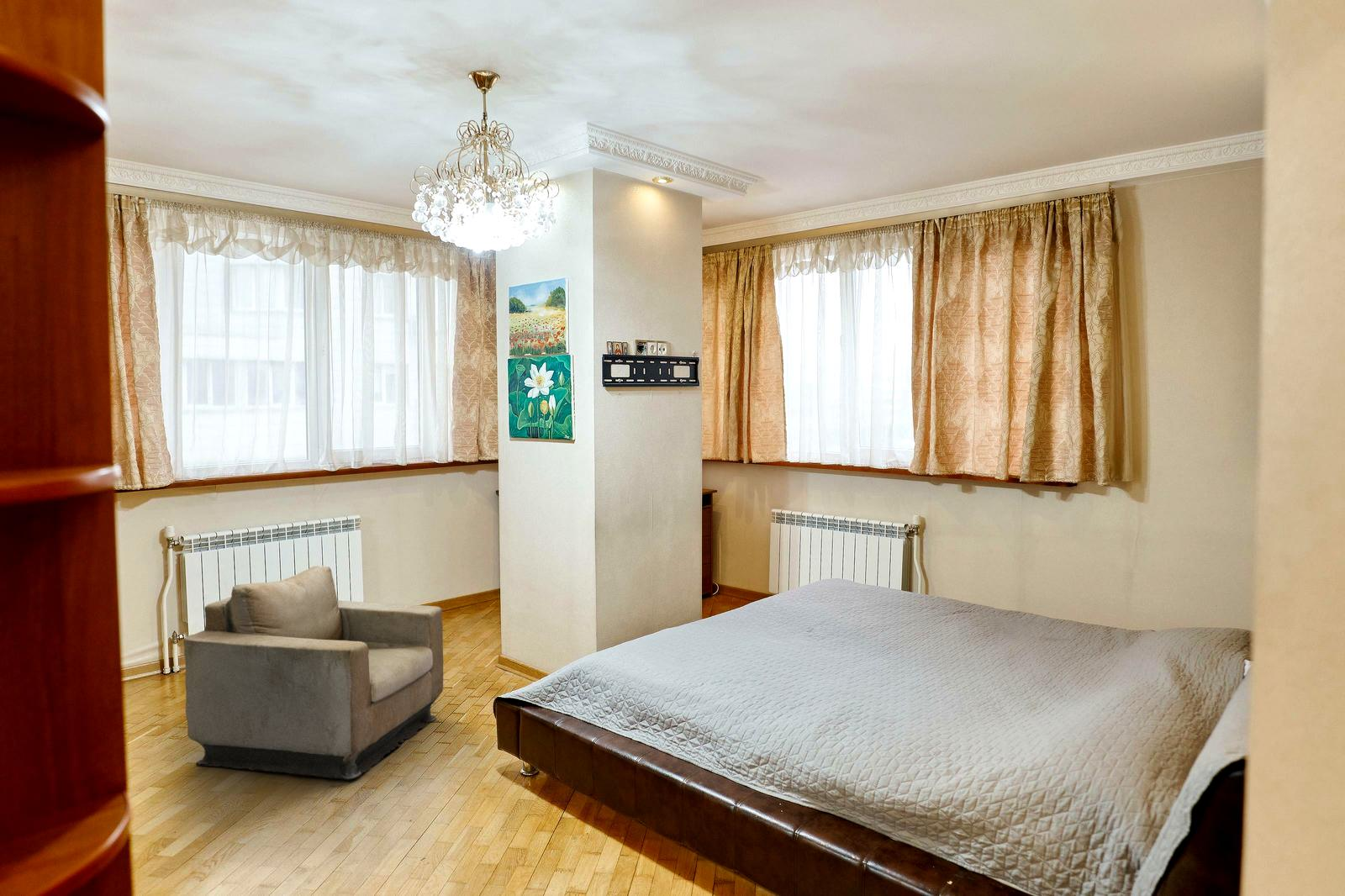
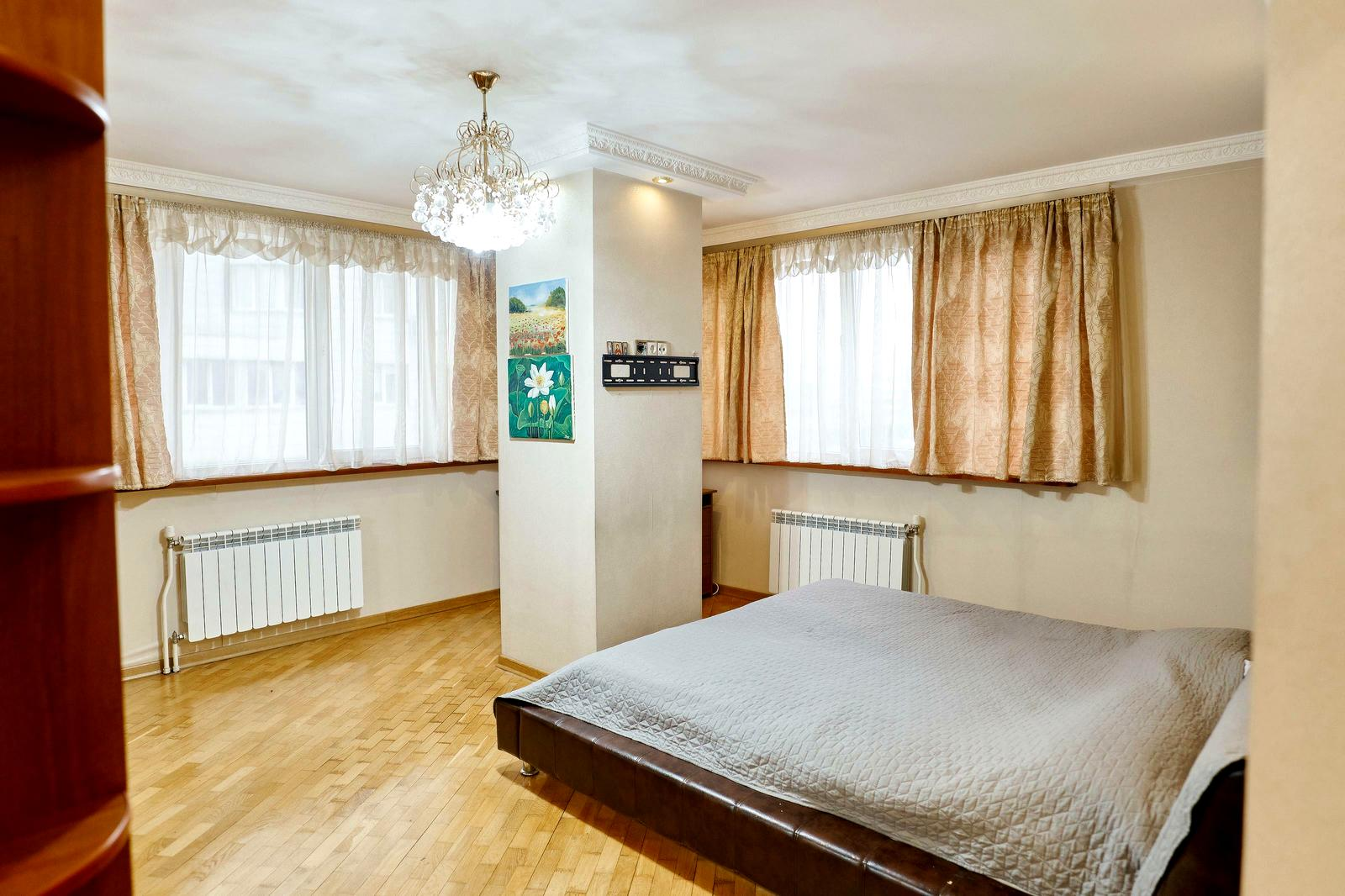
- armchair (300, 663)
